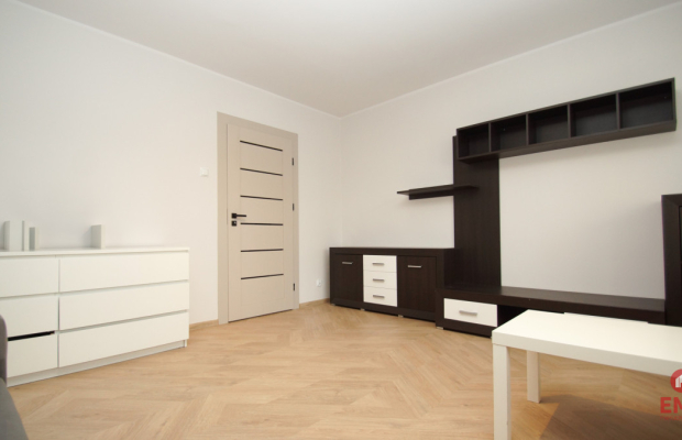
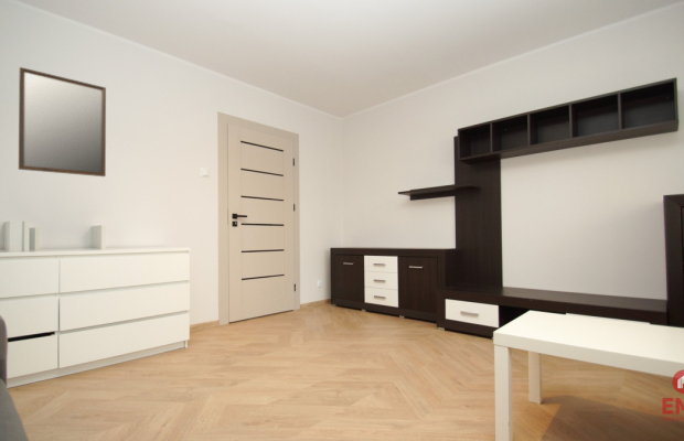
+ home mirror (64, 126)
